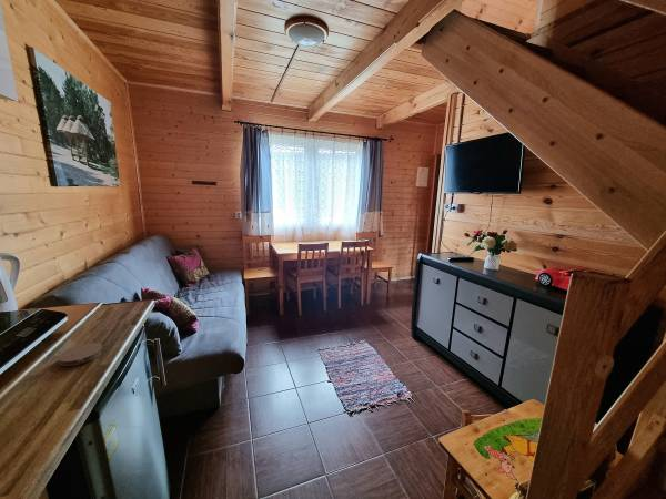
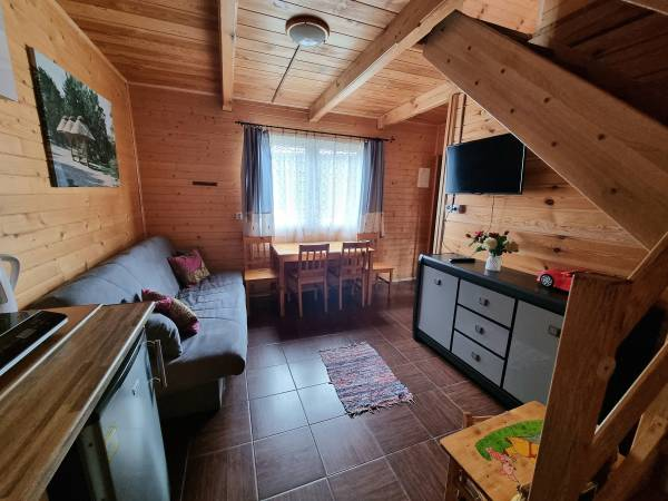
- coaster (81, 354)
